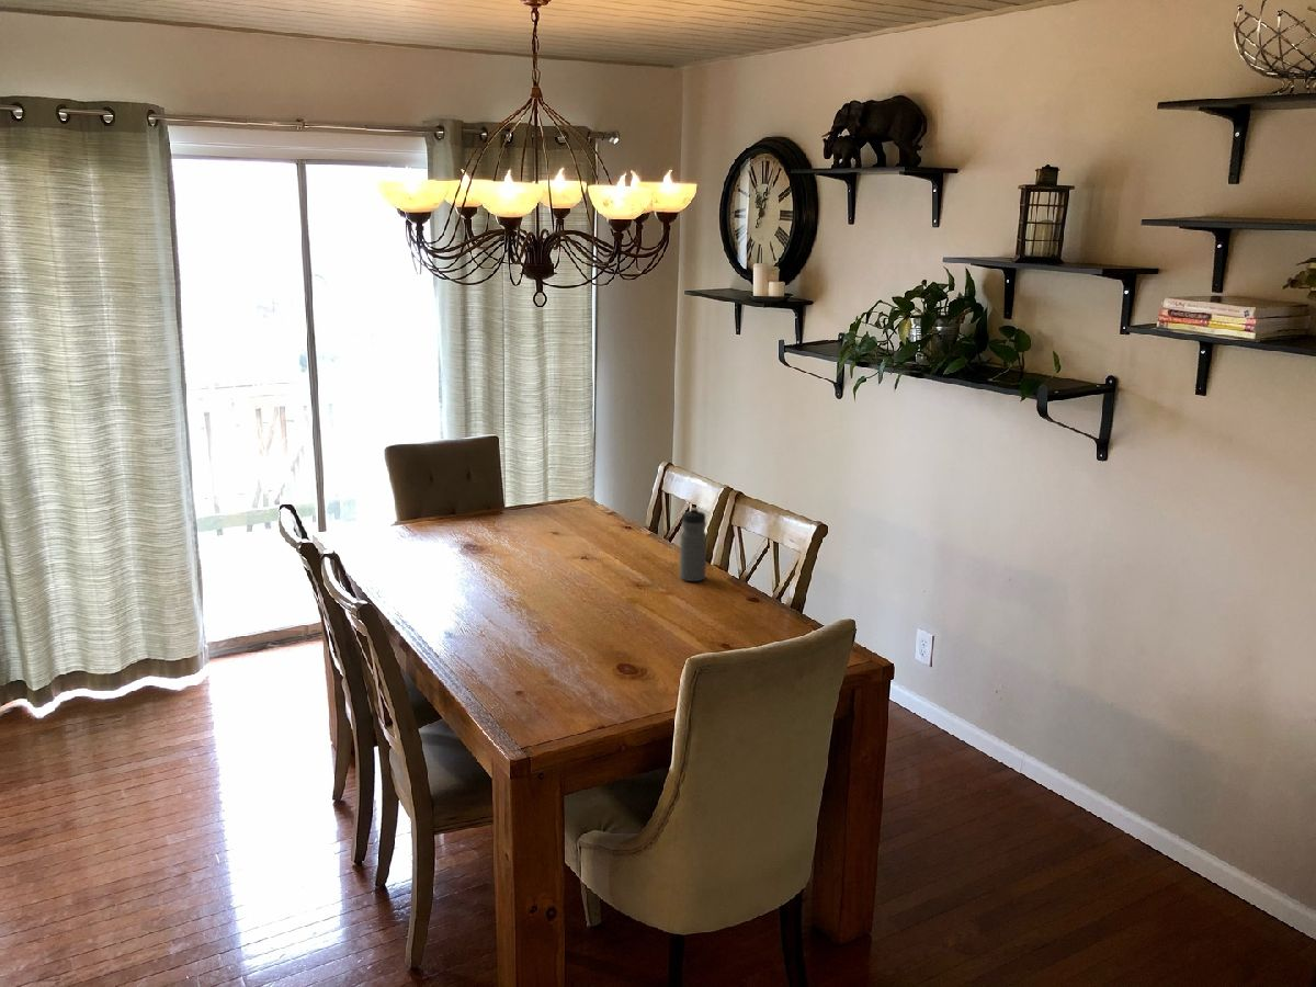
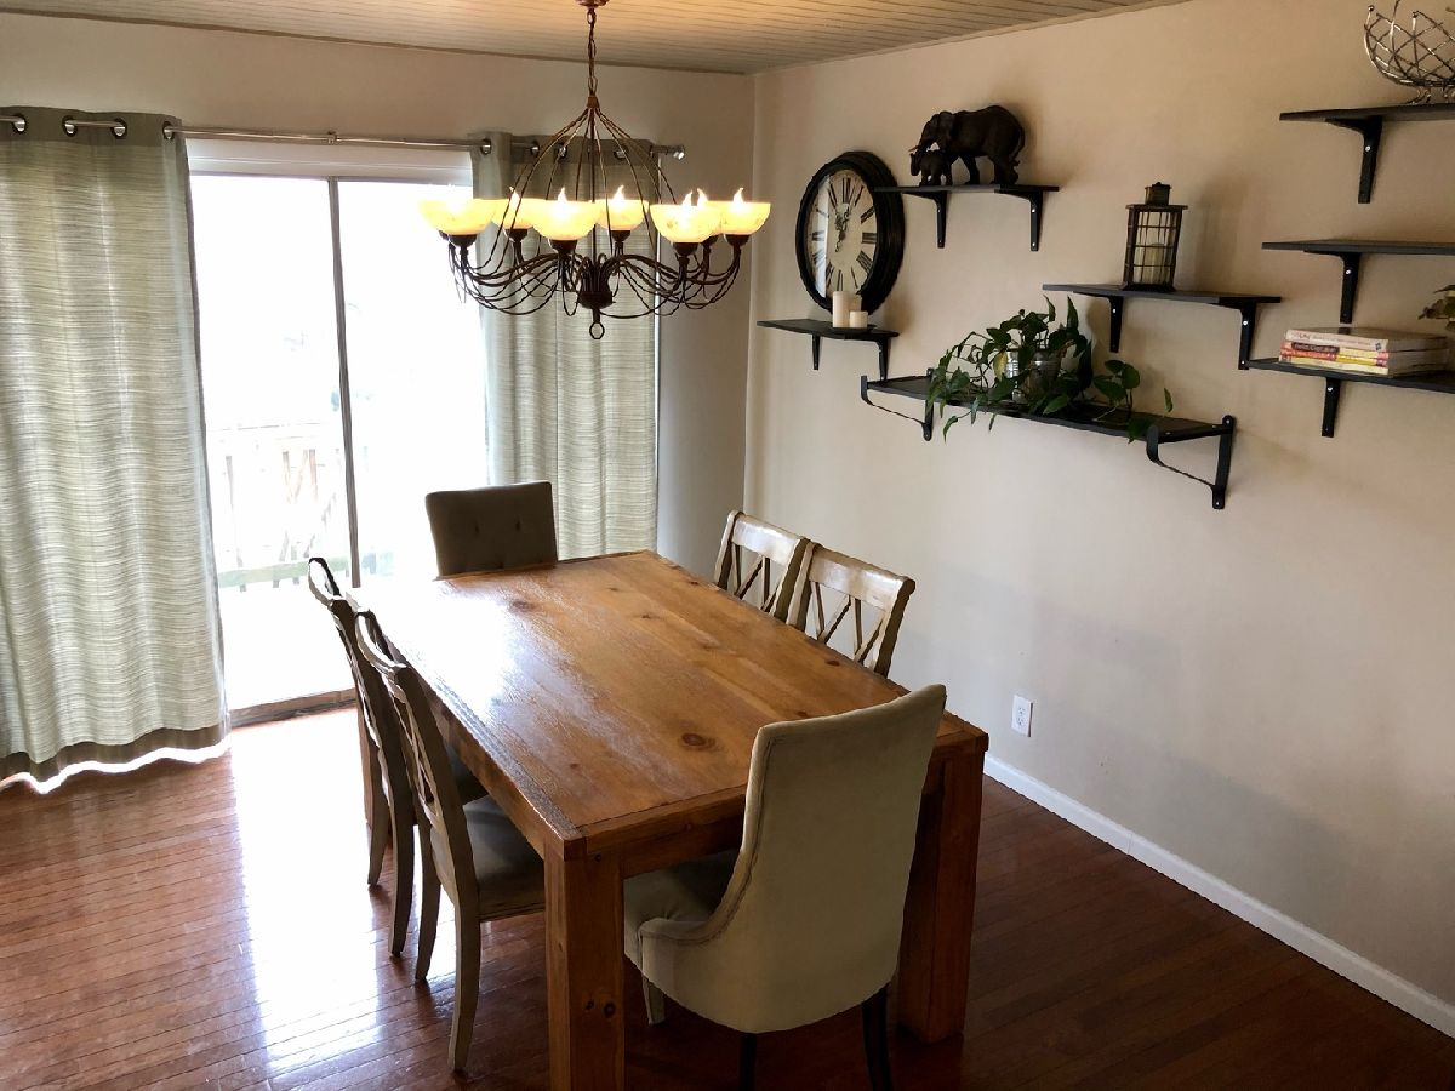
- water bottle (693, 543)
